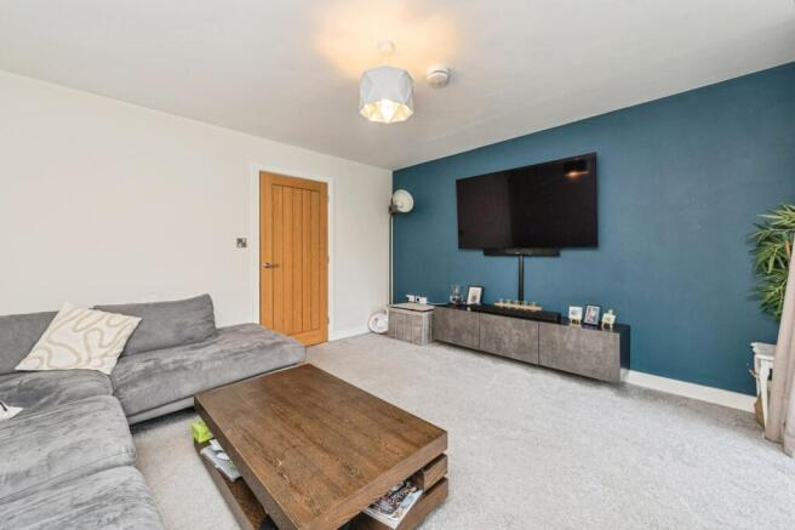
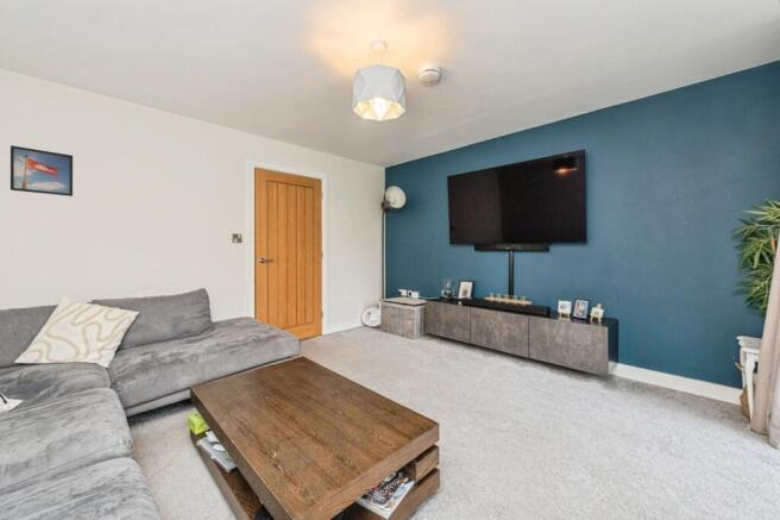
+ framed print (43, 171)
